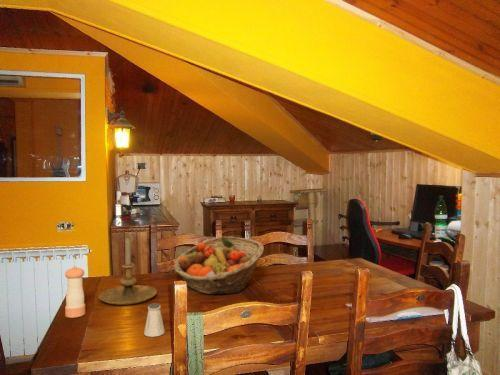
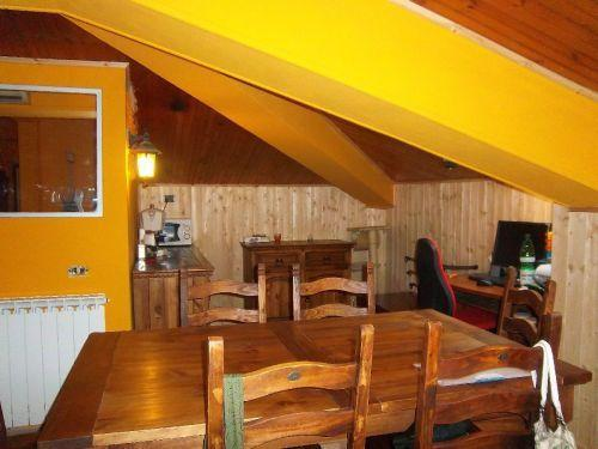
- candle holder (128, 266)
- saltshaker (154, 318)
- fruit basket (218, 263)
- pepper shaker (75, 290)
